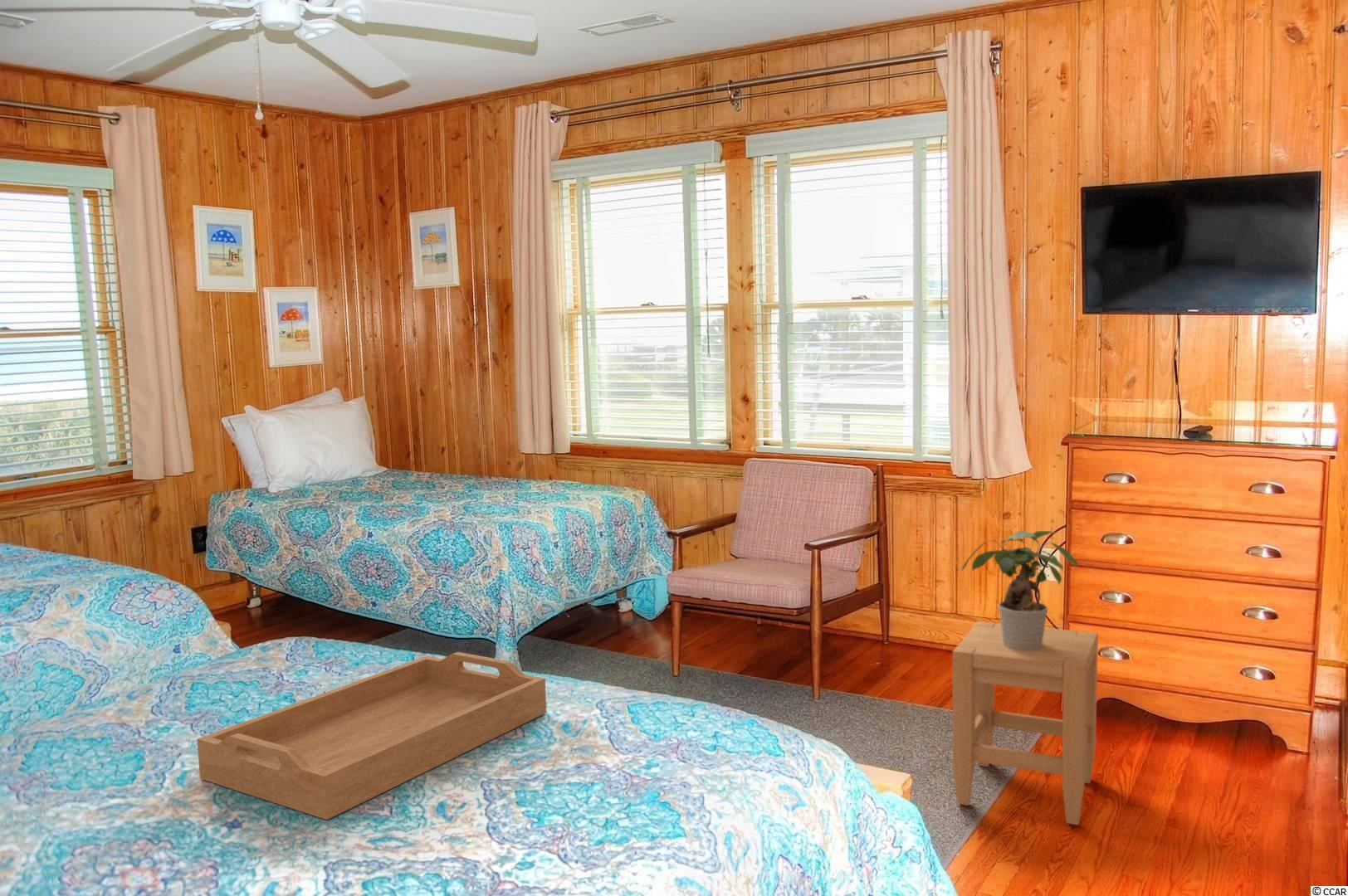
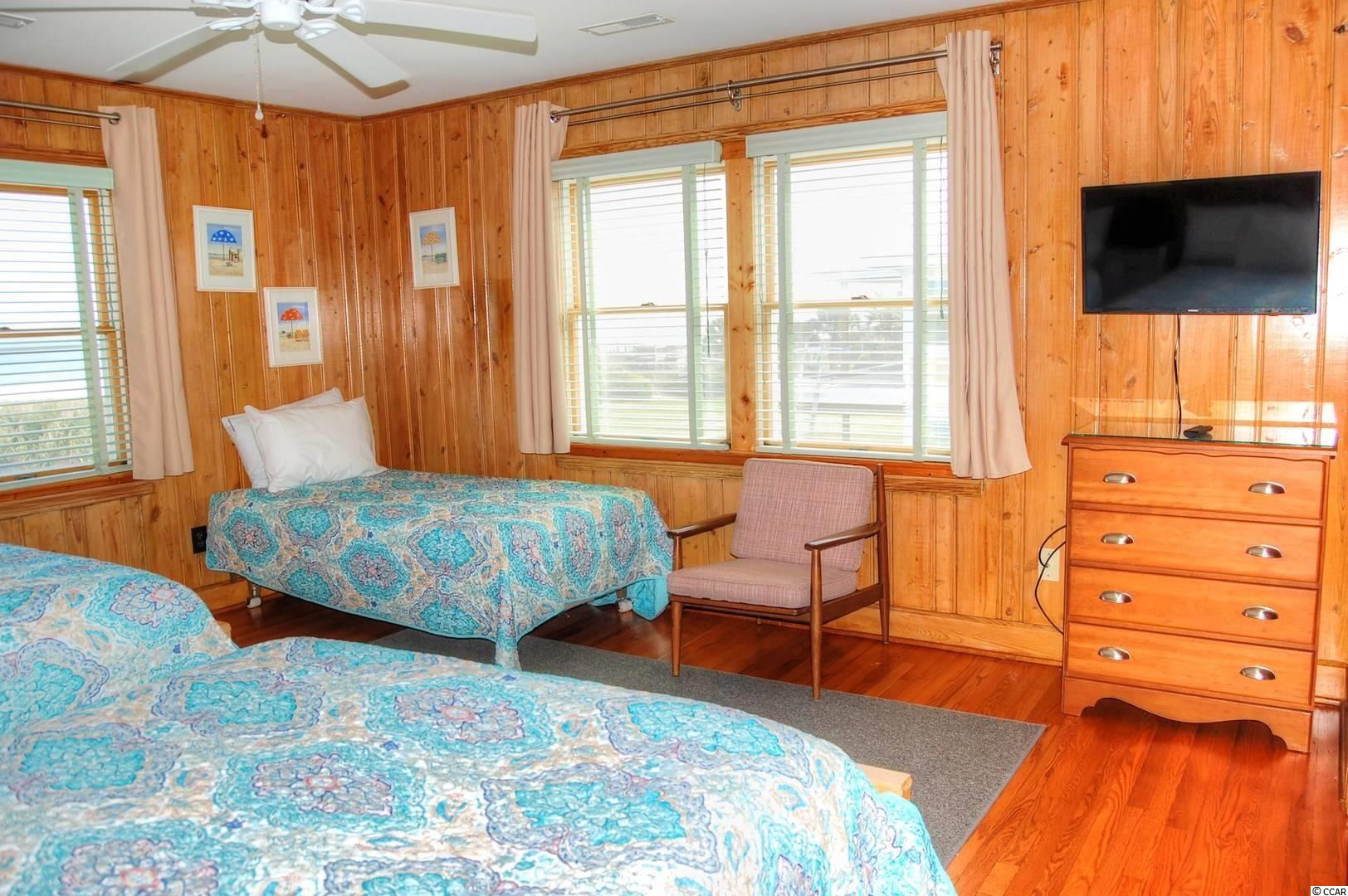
- stool (1026, 717)
- potted plant (1025, 584)
- serving tray (384, 718)
